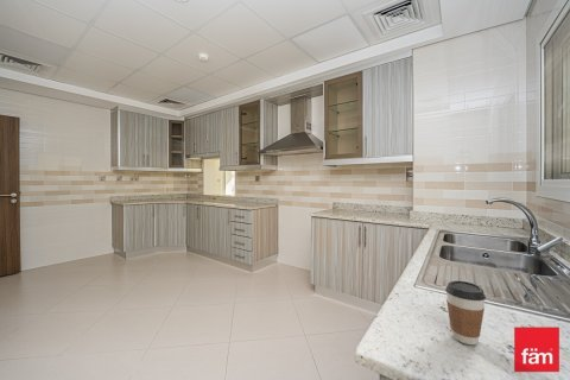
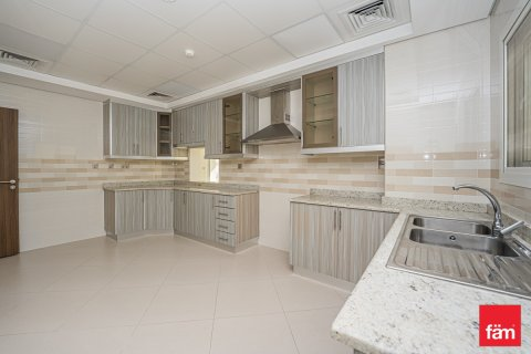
- coffee cup (464, 312)
